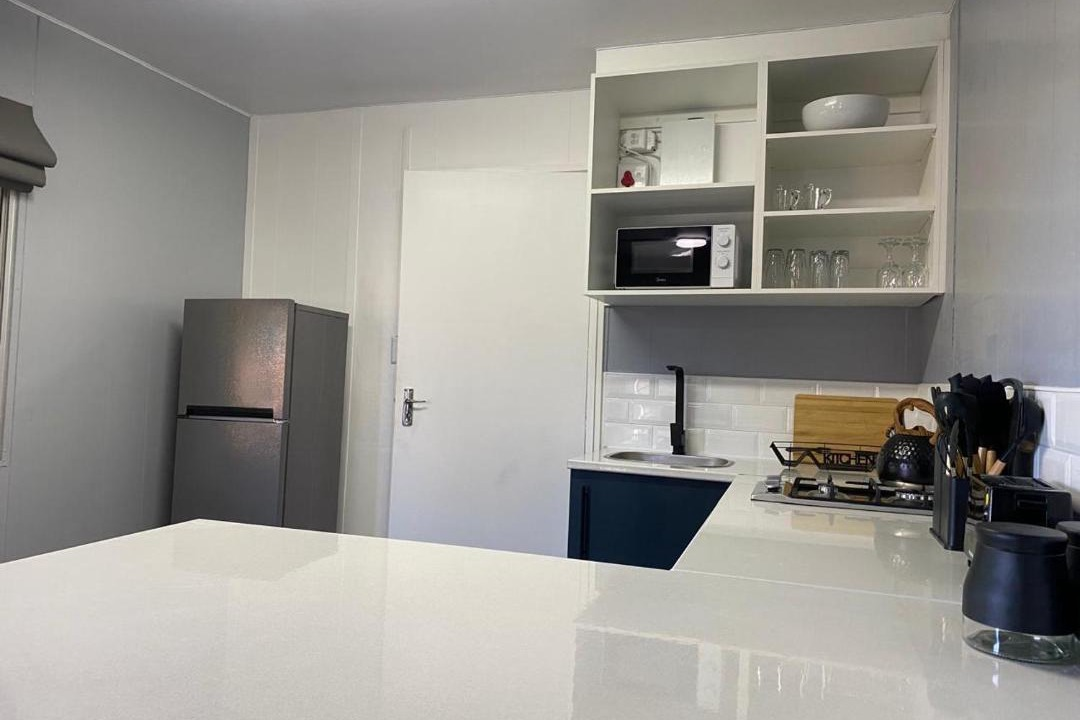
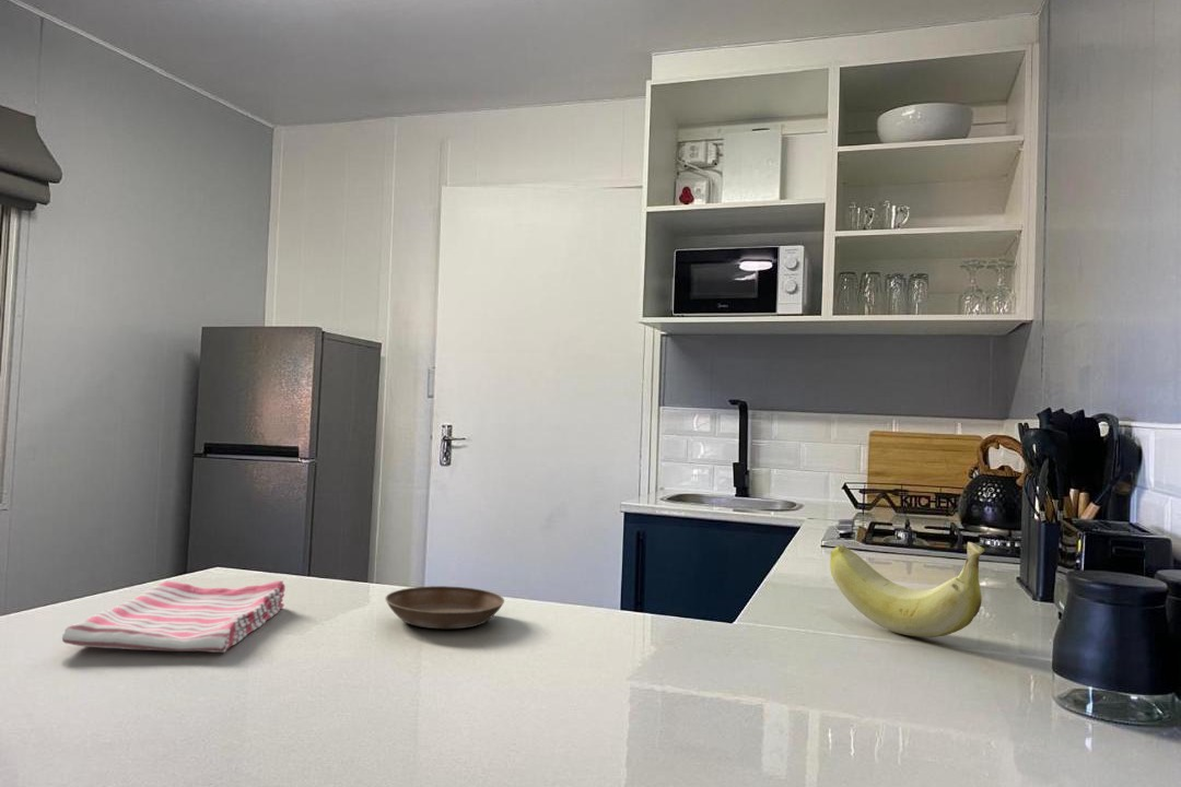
+ saucer (445, 608)
+ banana (902, 586)
+ dish towel (187, 611)
